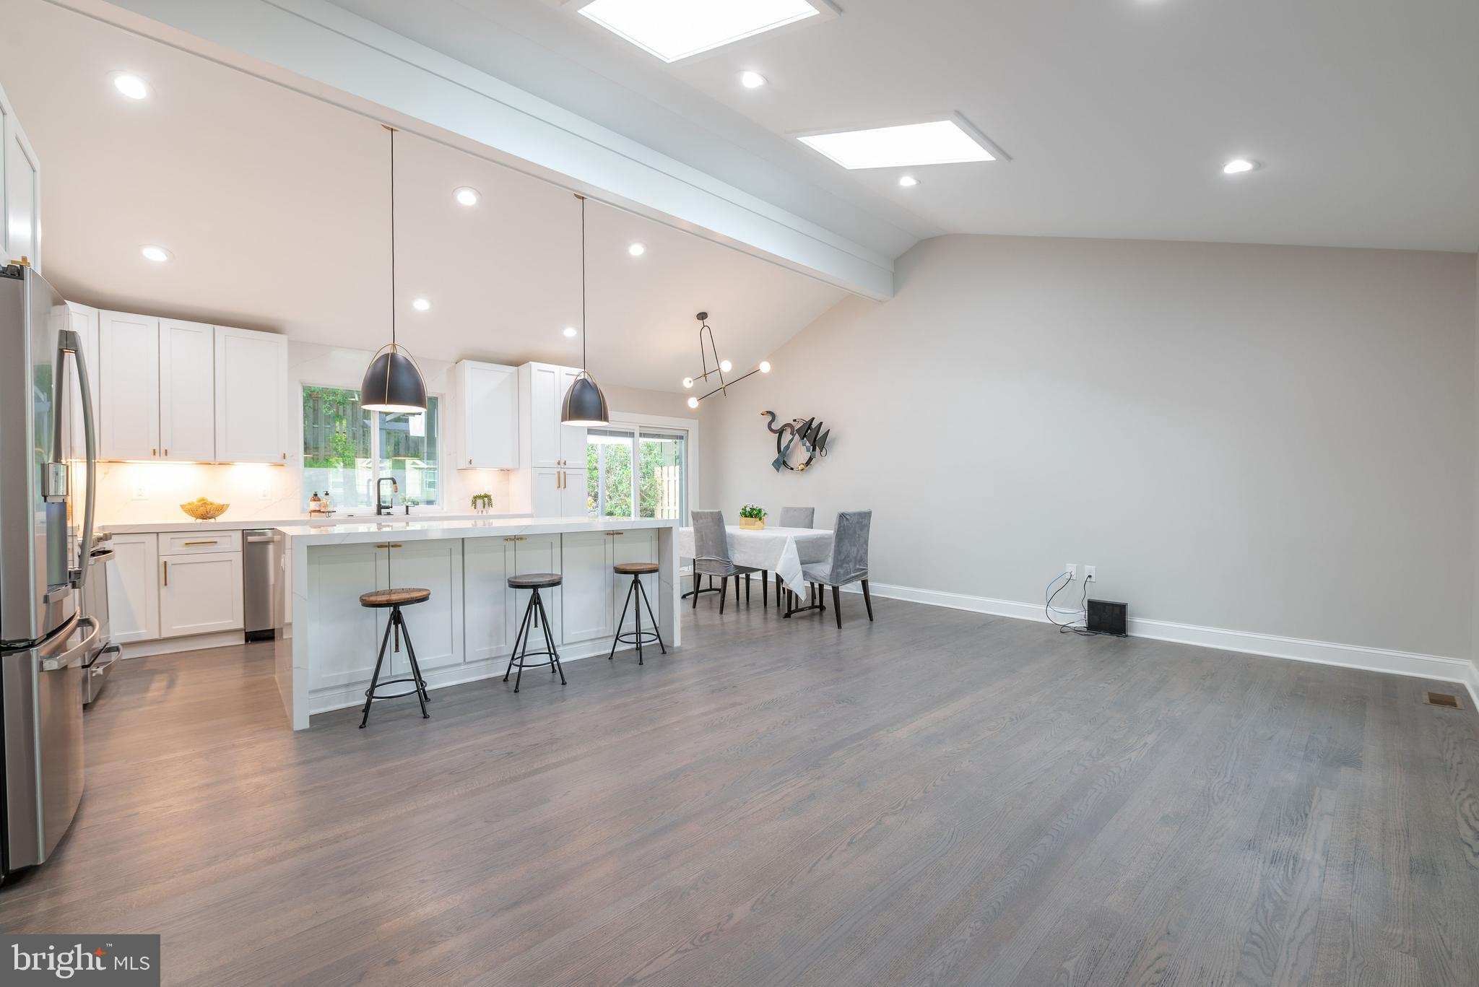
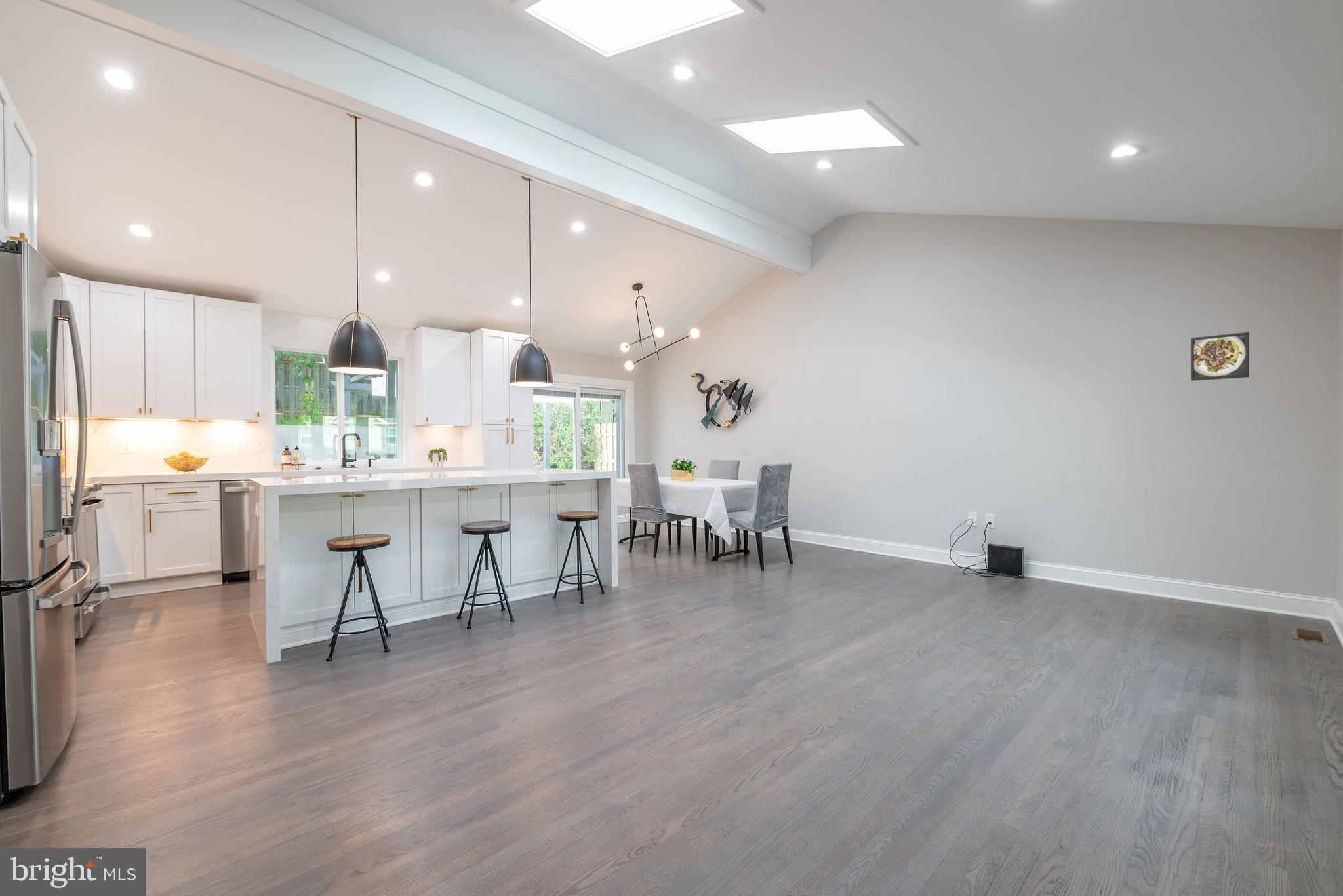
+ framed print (1219, 357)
